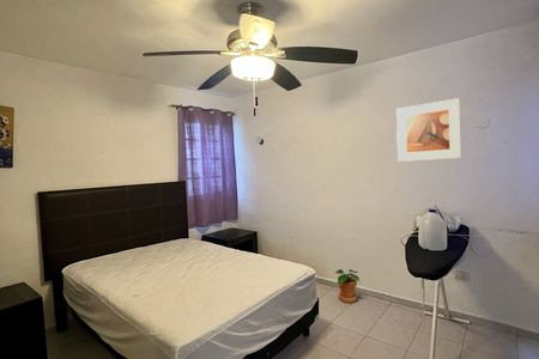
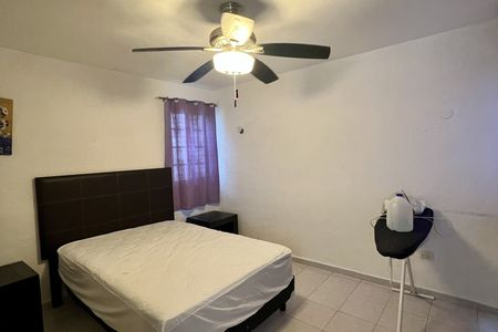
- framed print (426, 132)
- potted plant (344, 285)
